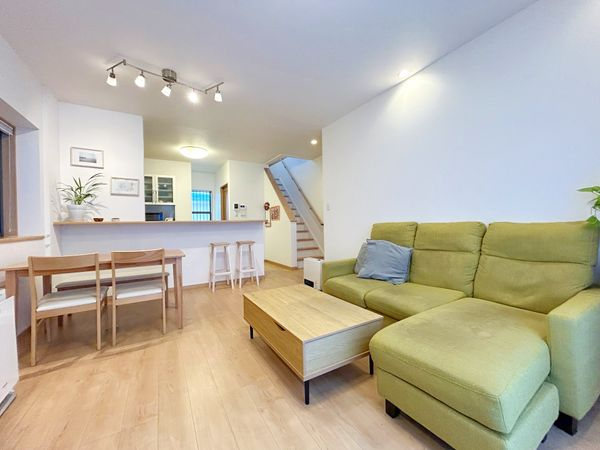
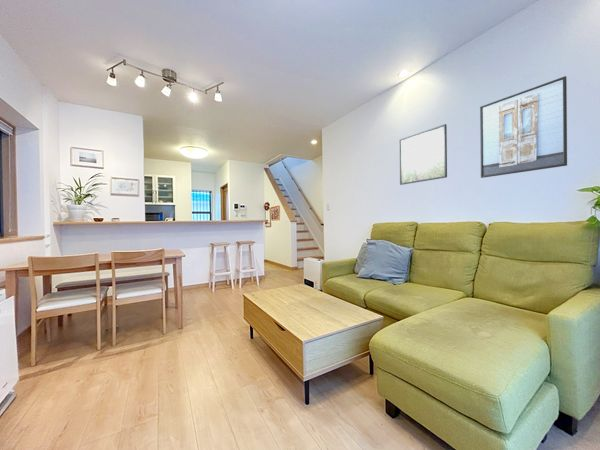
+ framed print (518, 132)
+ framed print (421, 157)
